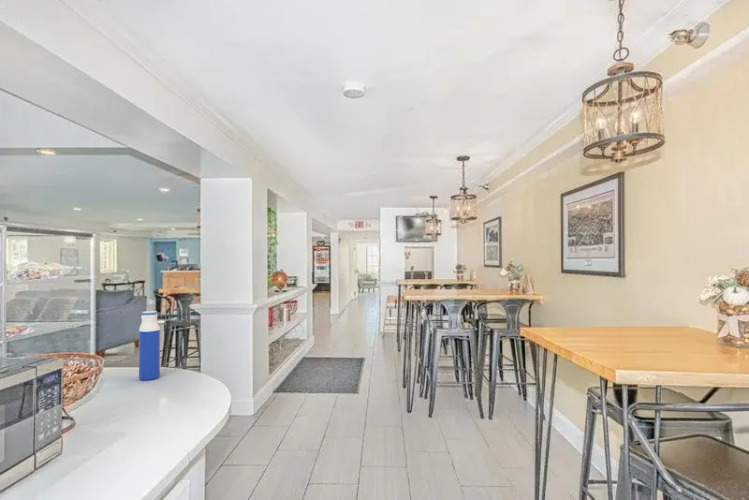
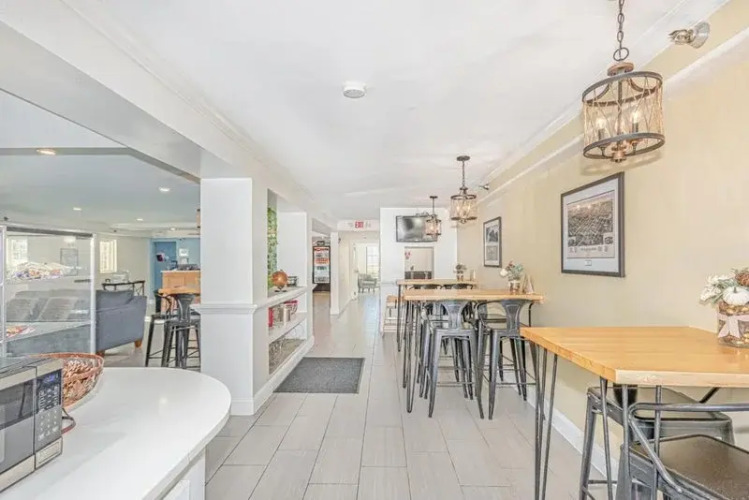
- water bottle (149, 344)
